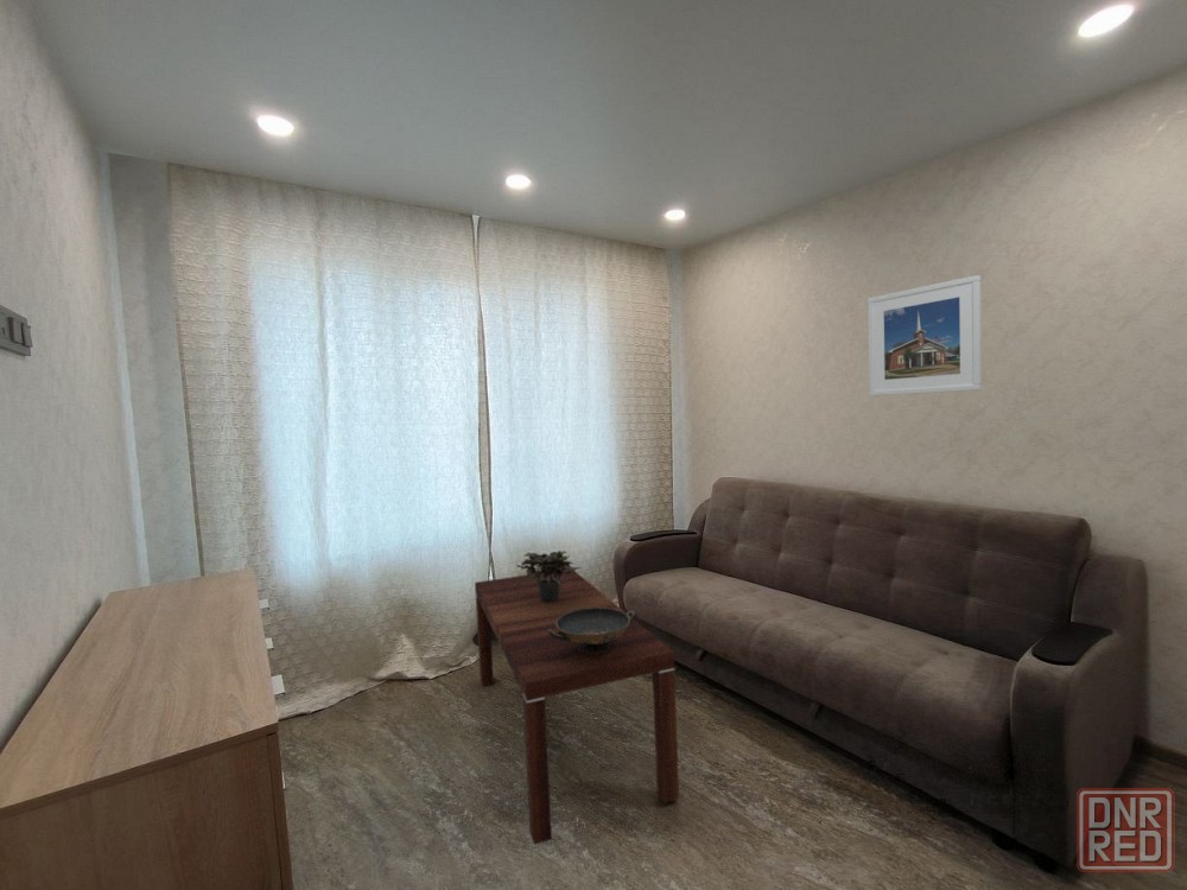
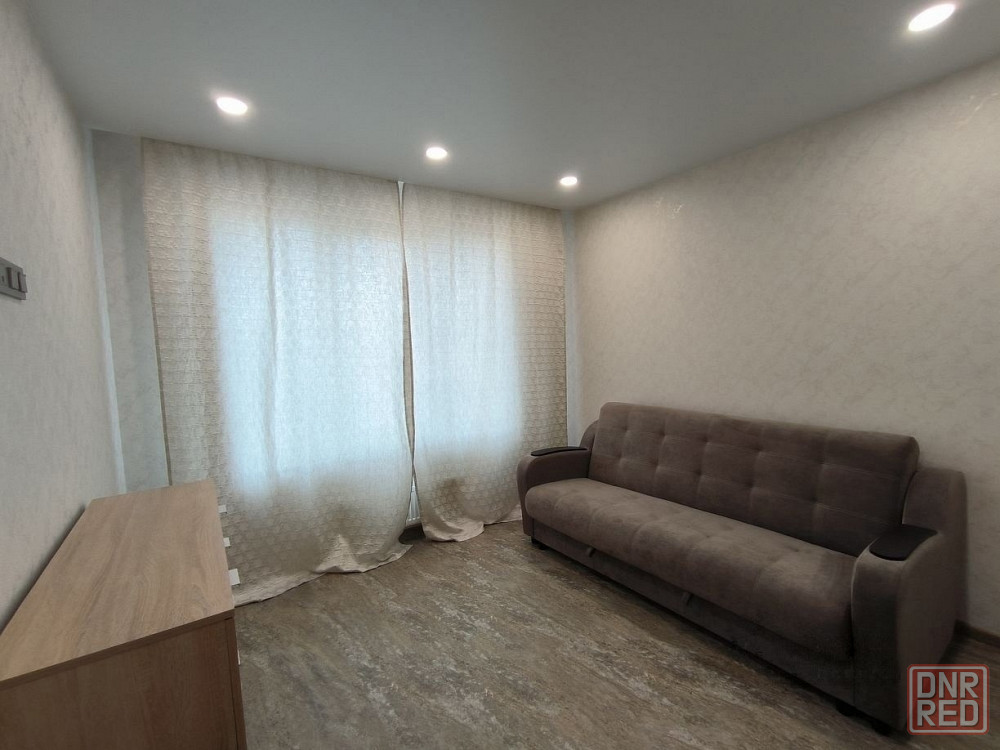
- potted plant (548, 574)
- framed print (920, 341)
- coffee table (558, 670)
- decorative bowl (594, 632)
